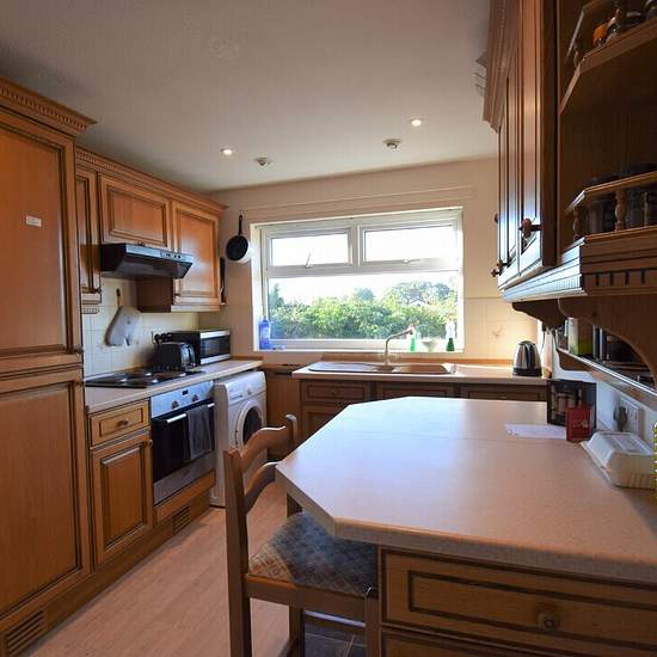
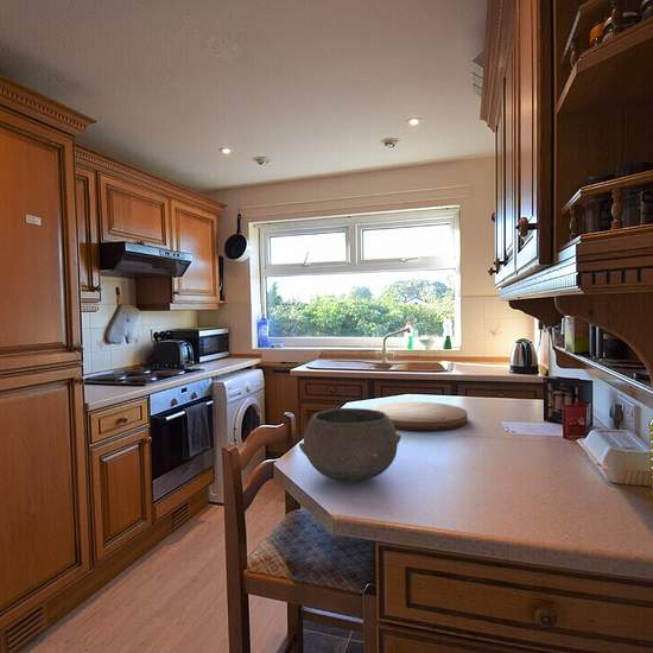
+ bowl (350, 444)
+ cutting board (417, 414)
